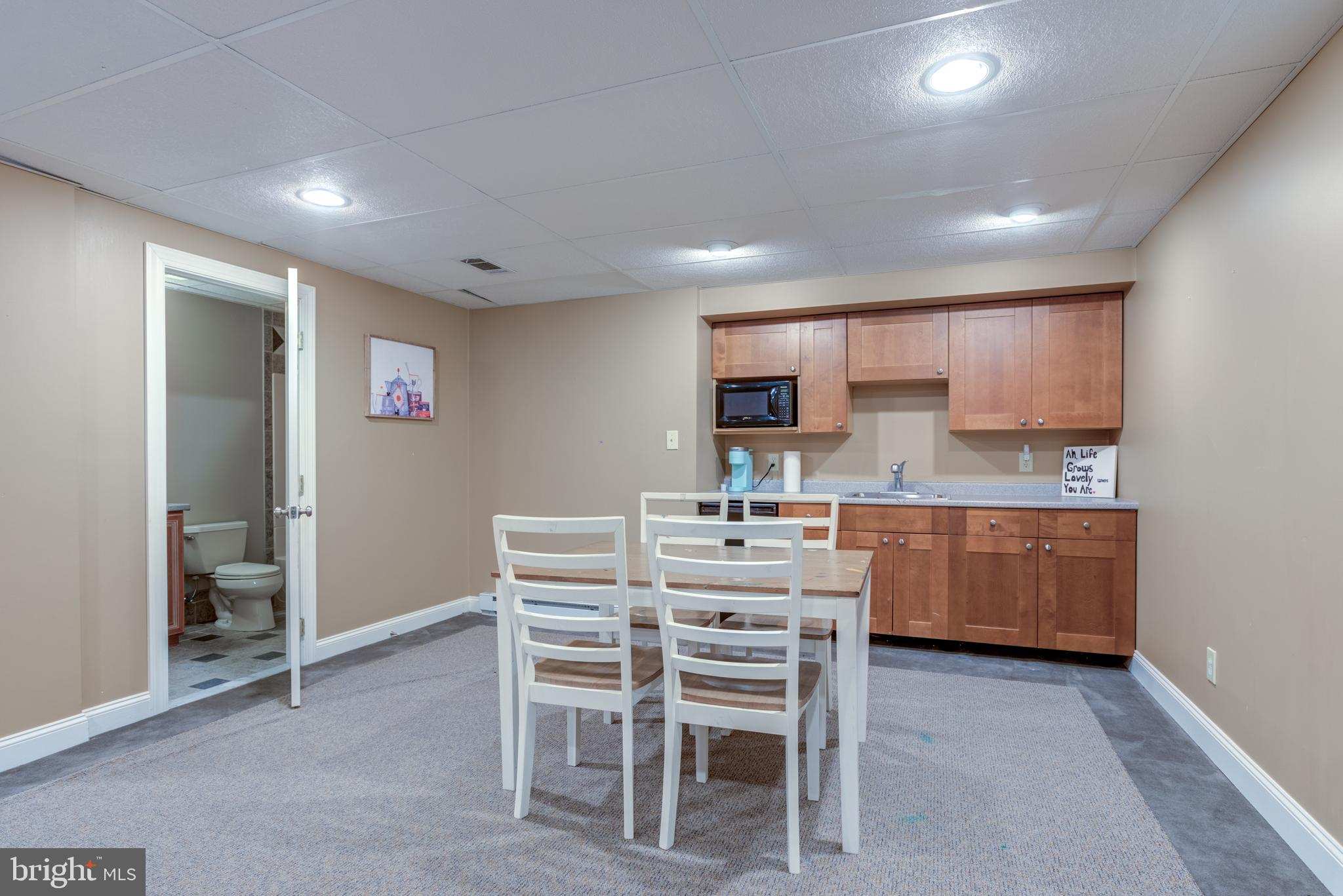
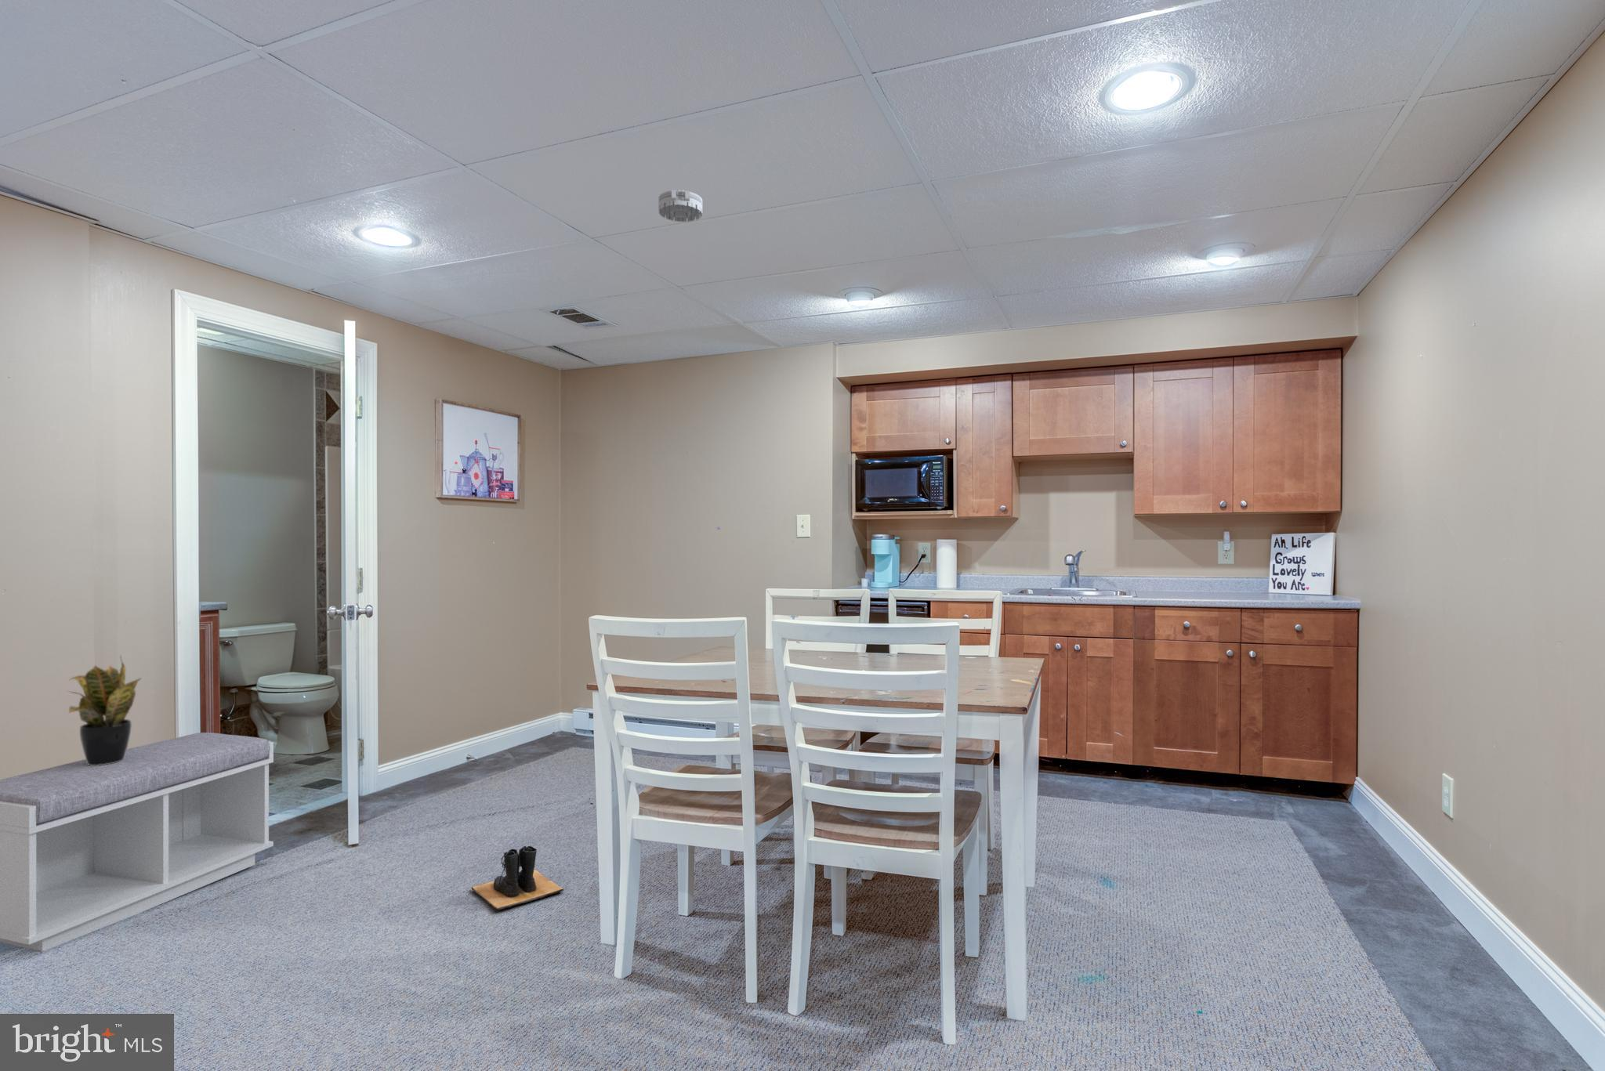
+ potted plant (102, 706)
+ bench (129, 827)
+ smoke detector (680, 204)
+ boots (517, 869)
